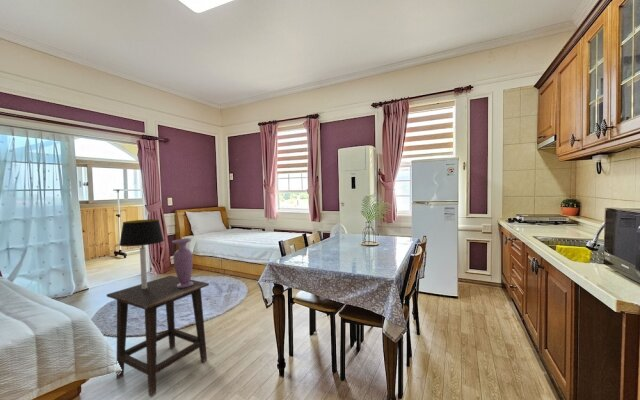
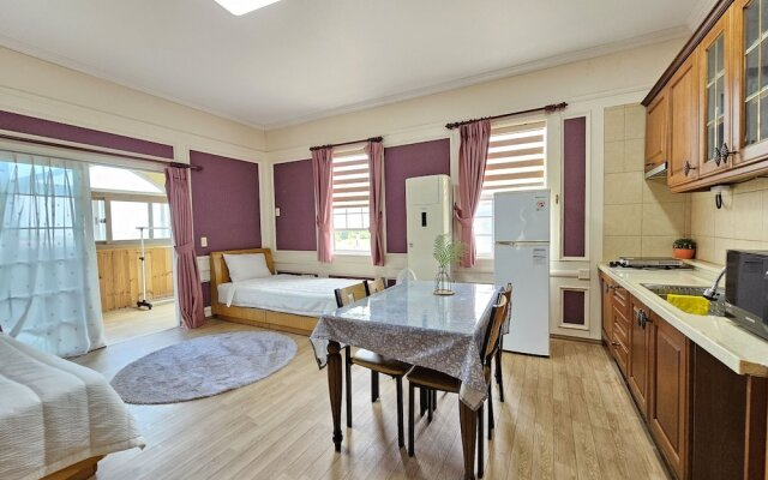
- table lamp (142, 254)
- vase (183, 262)
- side table (162, 332)
